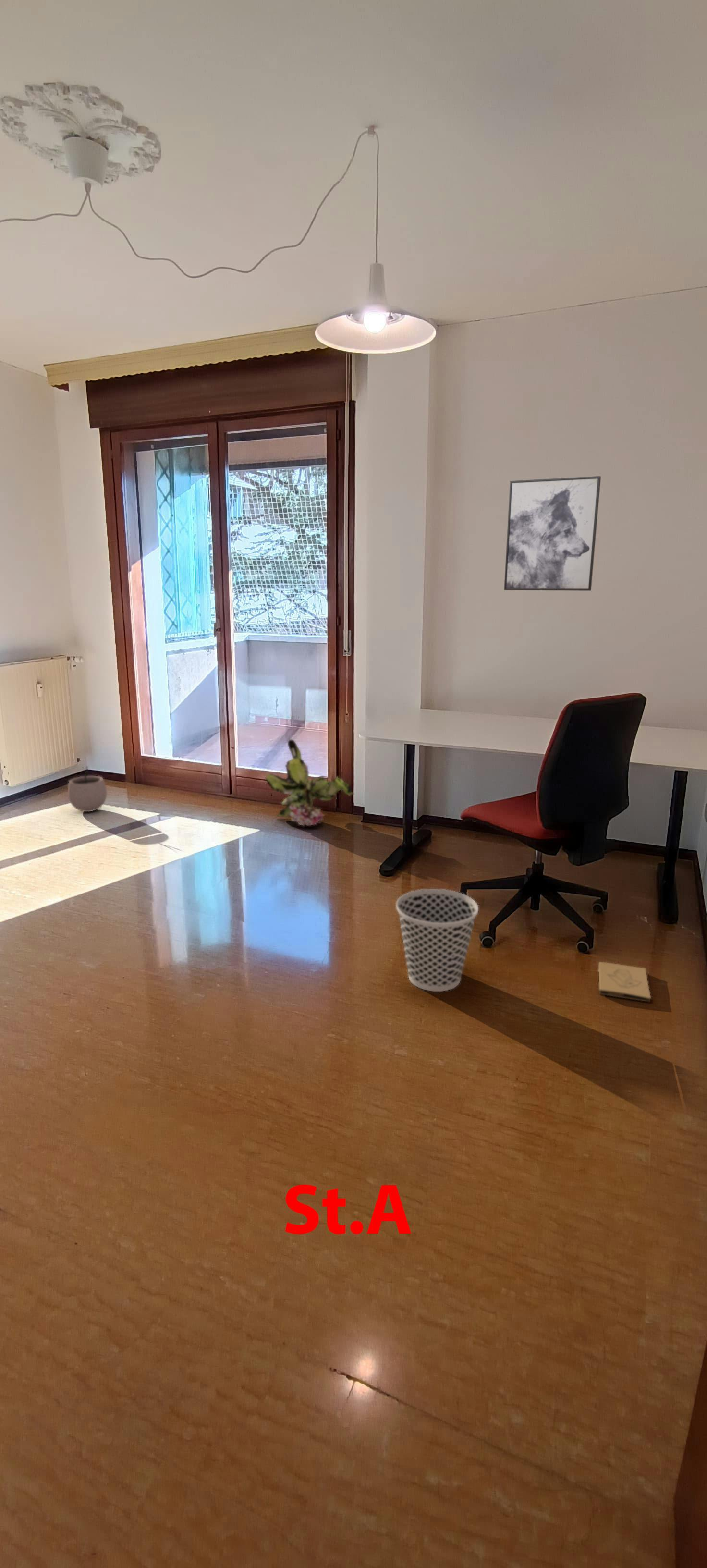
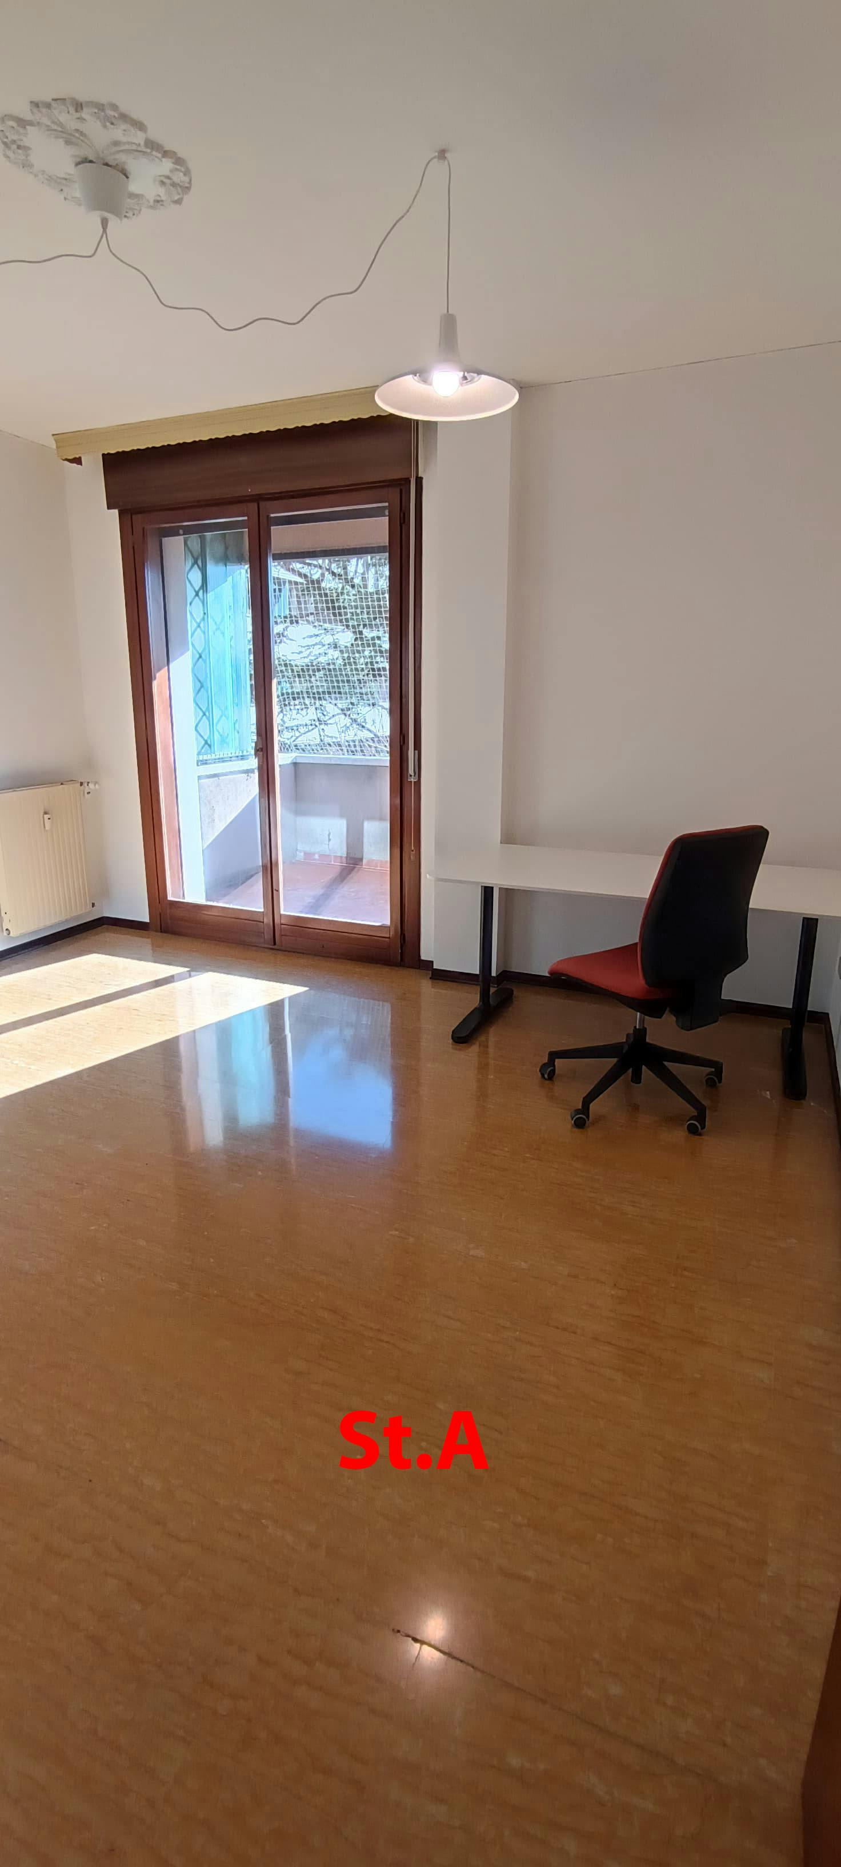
- wastebasket (436, 942)
- decorative plant (315, 783)
- plant pot (87, 788)
- box (623, 980)
- wall art (550, 536)
